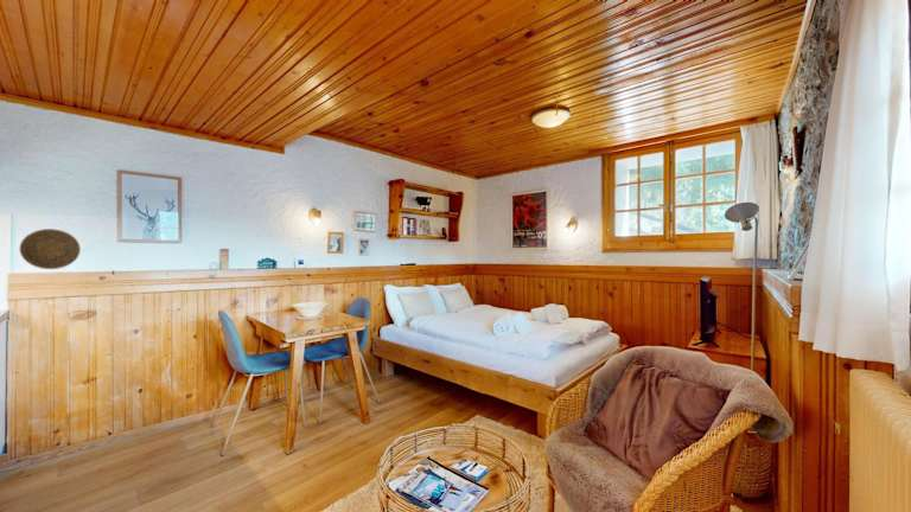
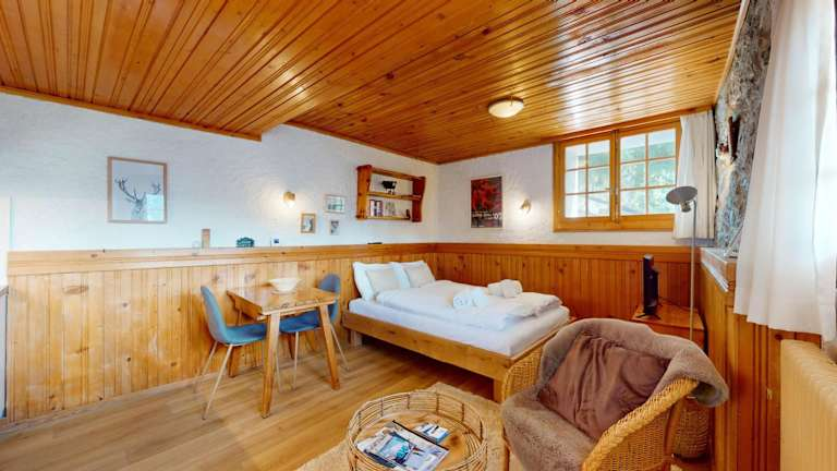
- decorative plate (50, 249)
